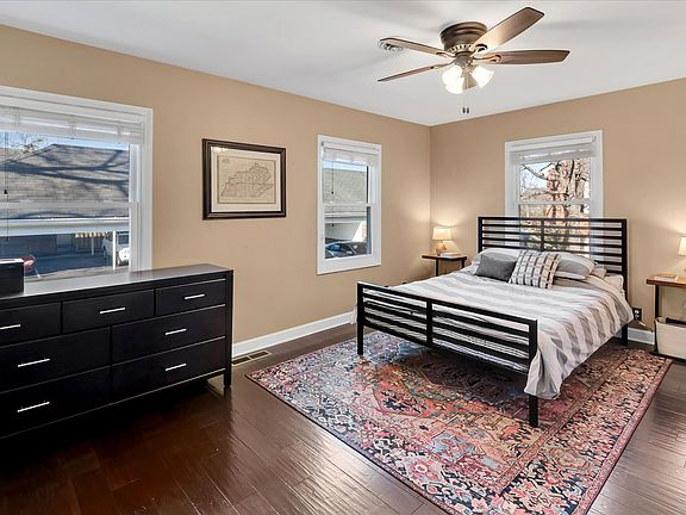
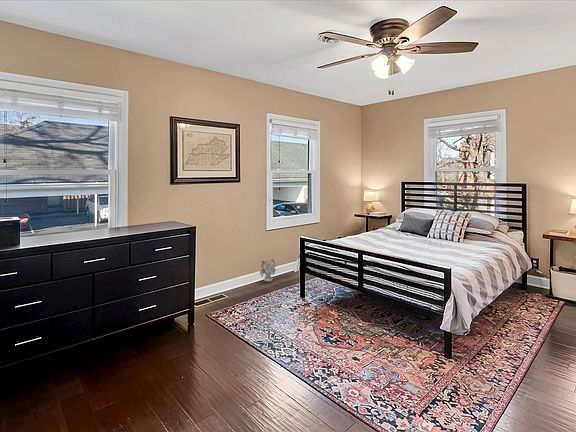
+ vase (268, 269)
